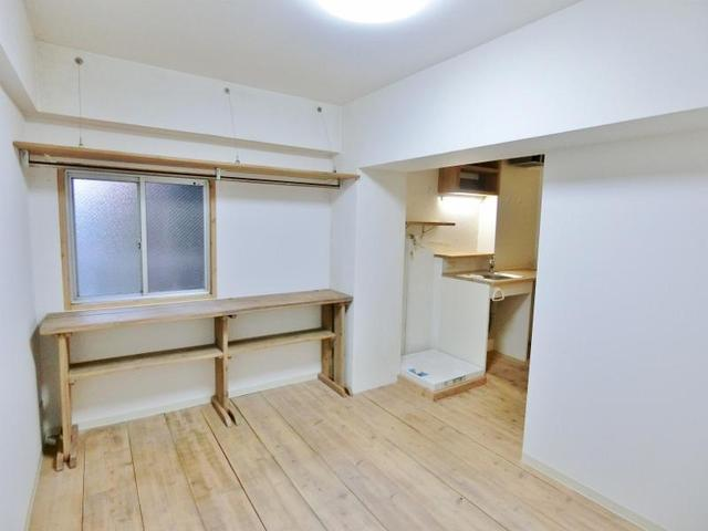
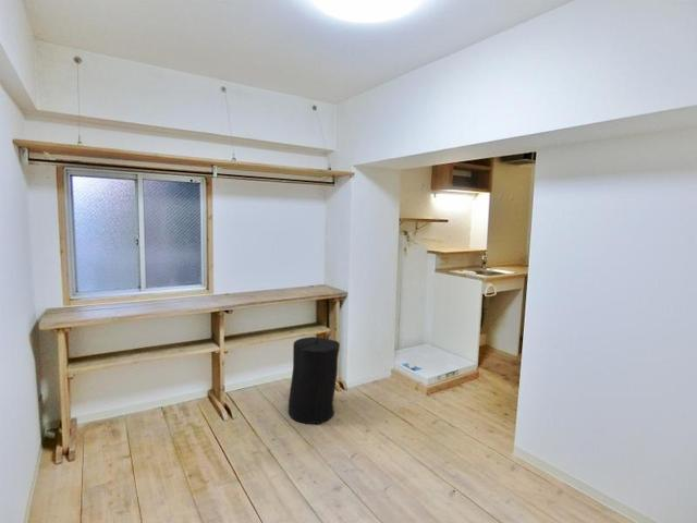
+ trash can (314, 375)
